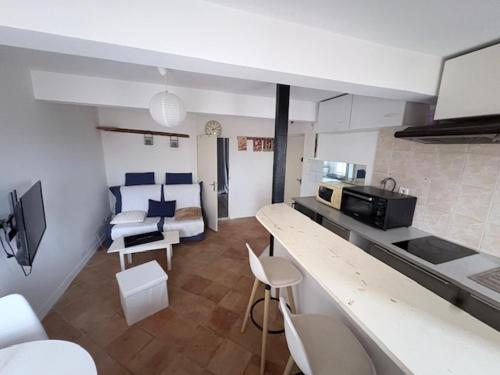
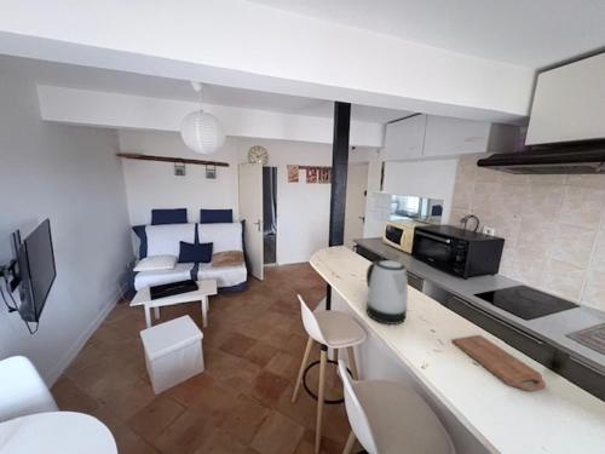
+ cutting board (496, 360)
+ kettle (384, 286)
